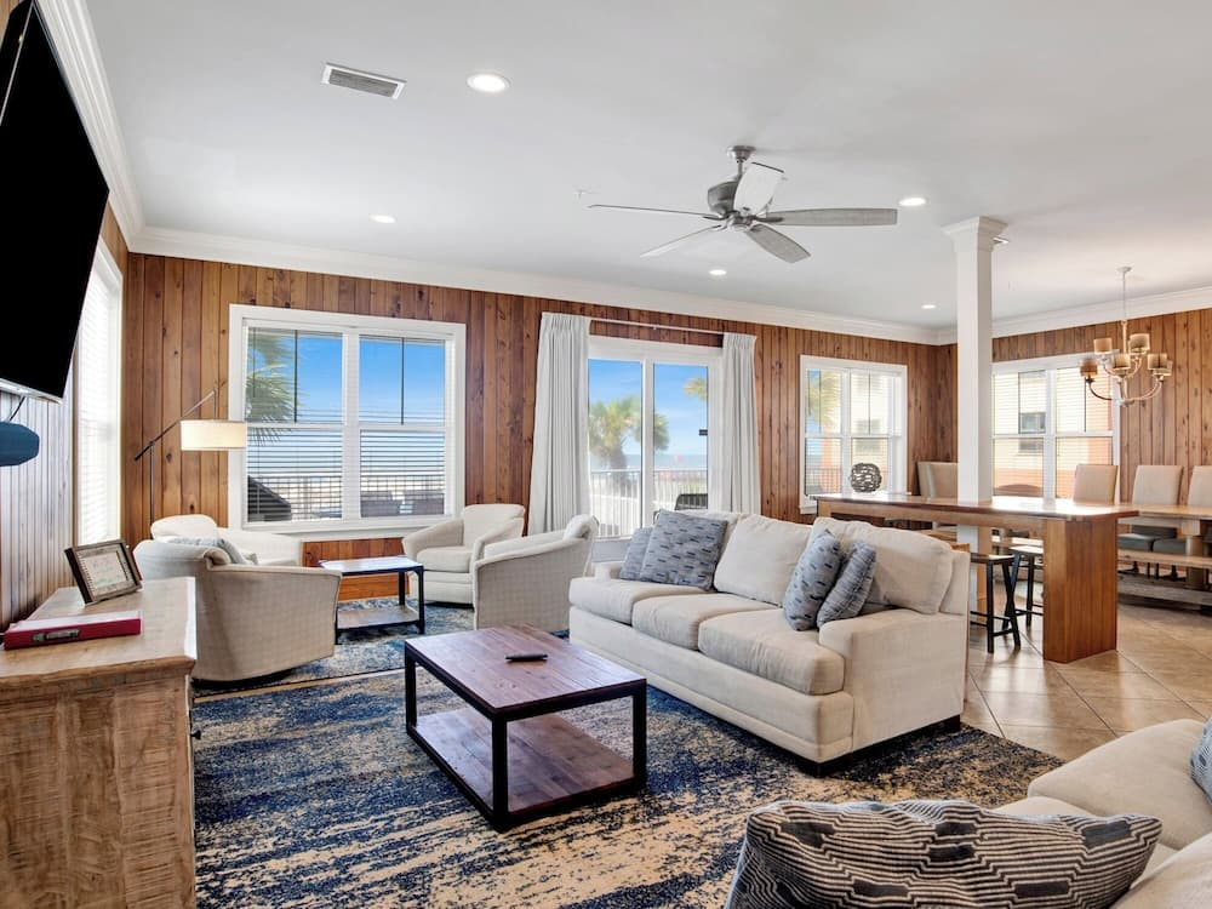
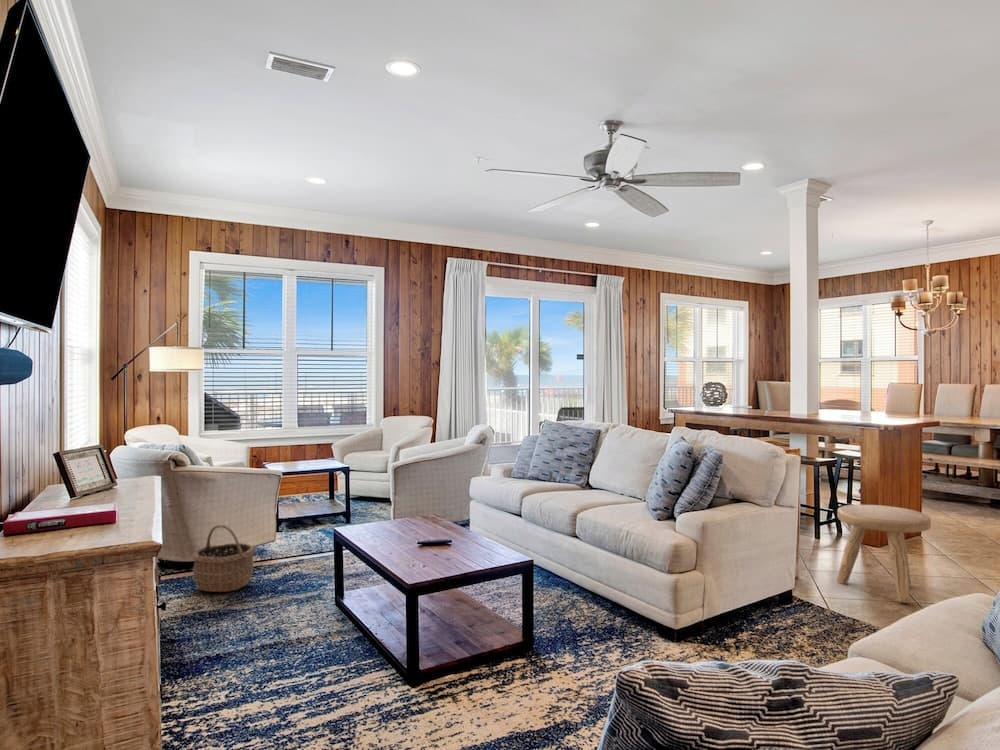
+ wicker basket (224, 555)
+ stool (889, 550)
